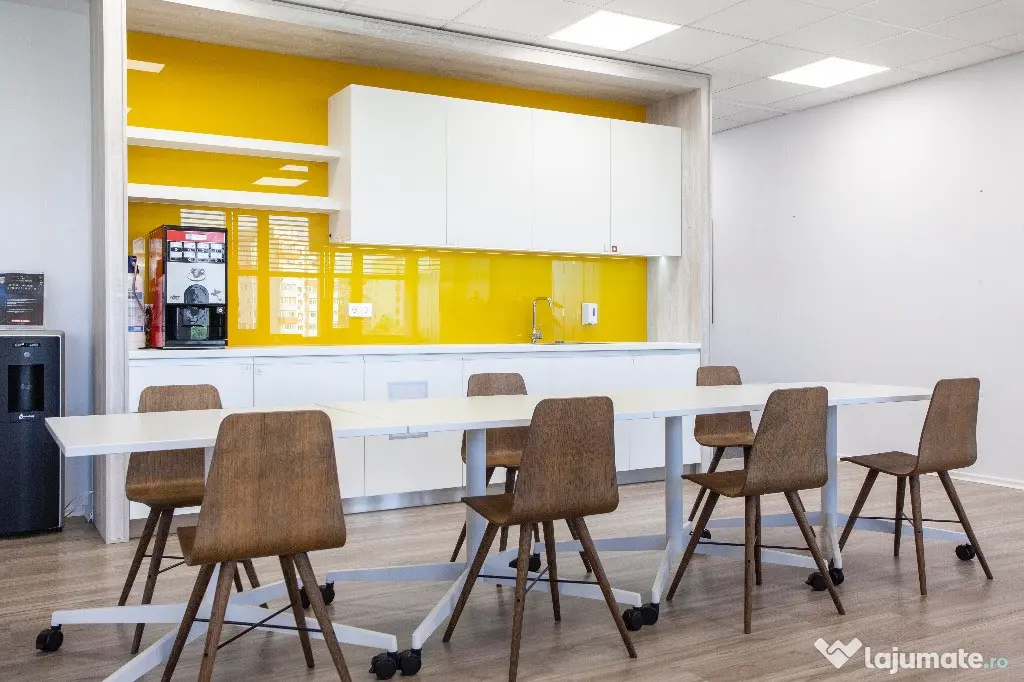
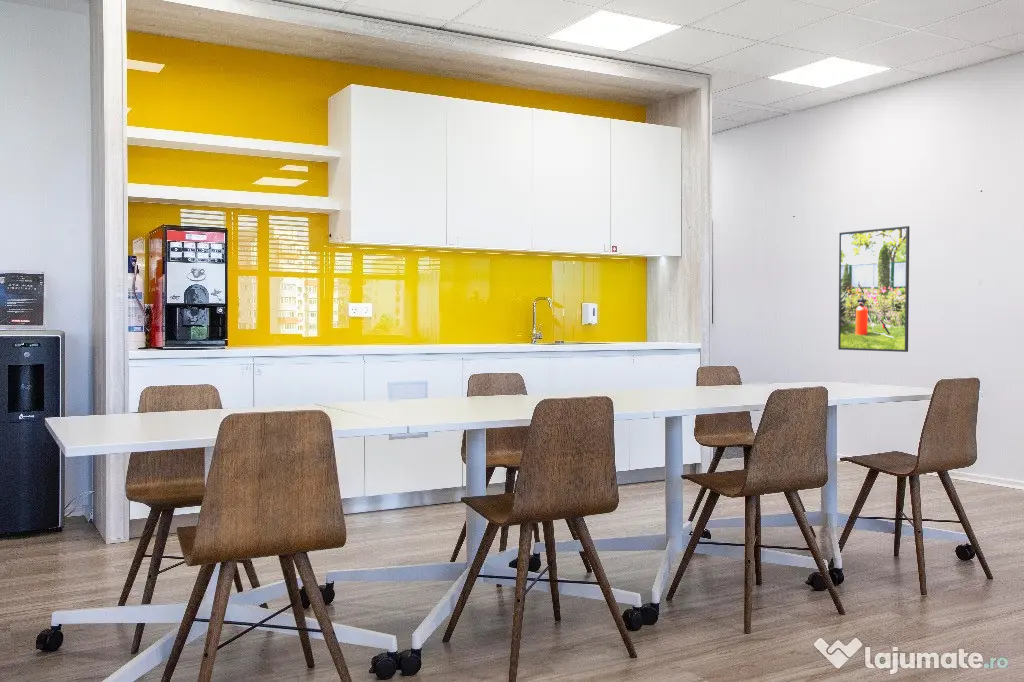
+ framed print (872, 290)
